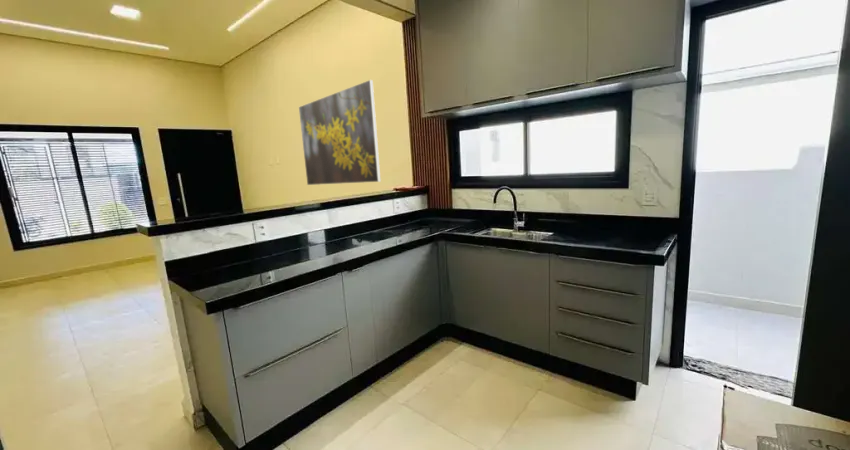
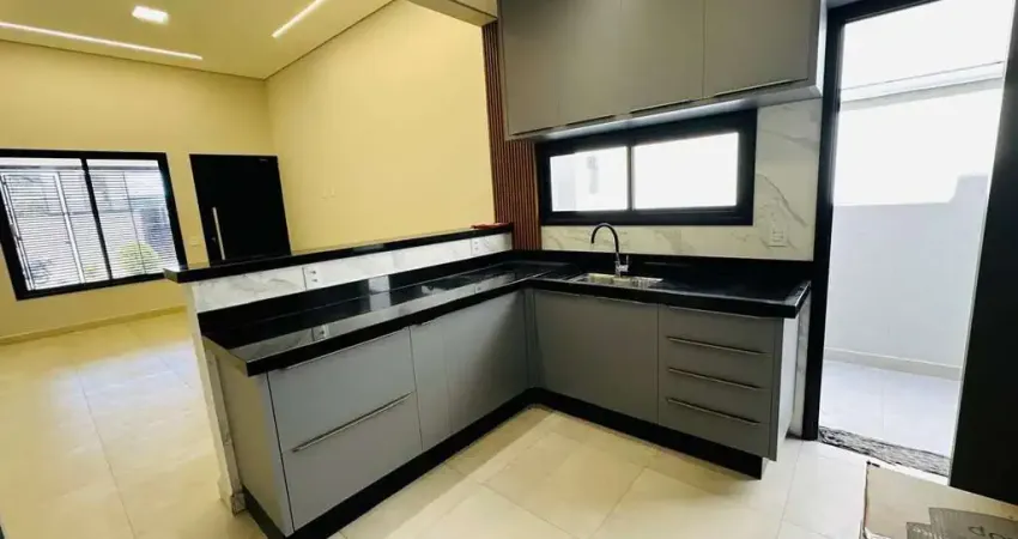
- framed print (335, 140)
